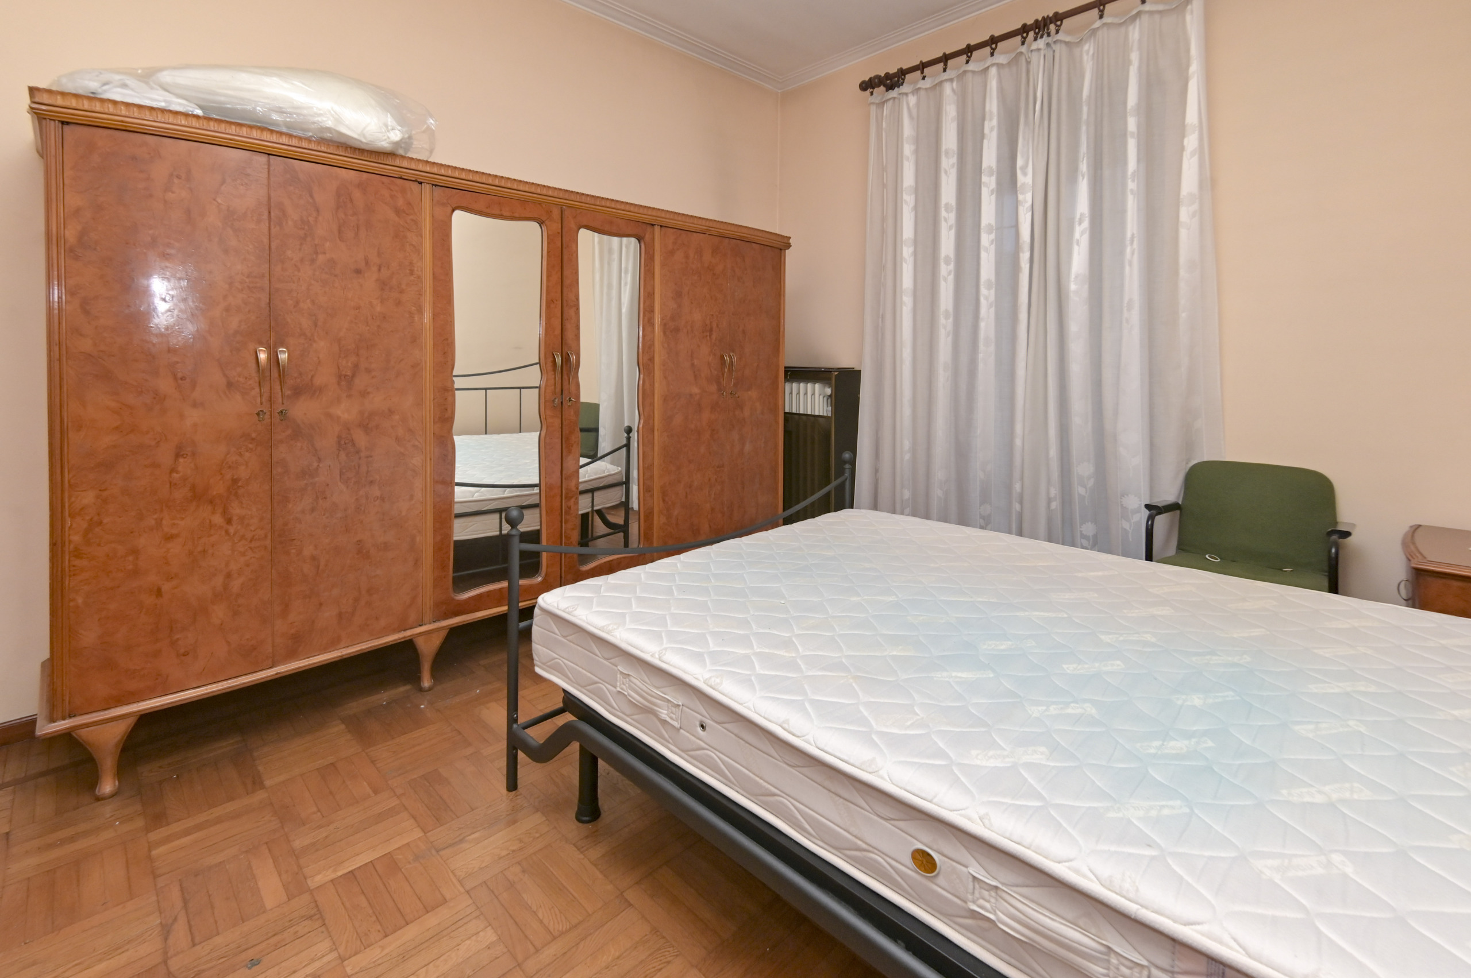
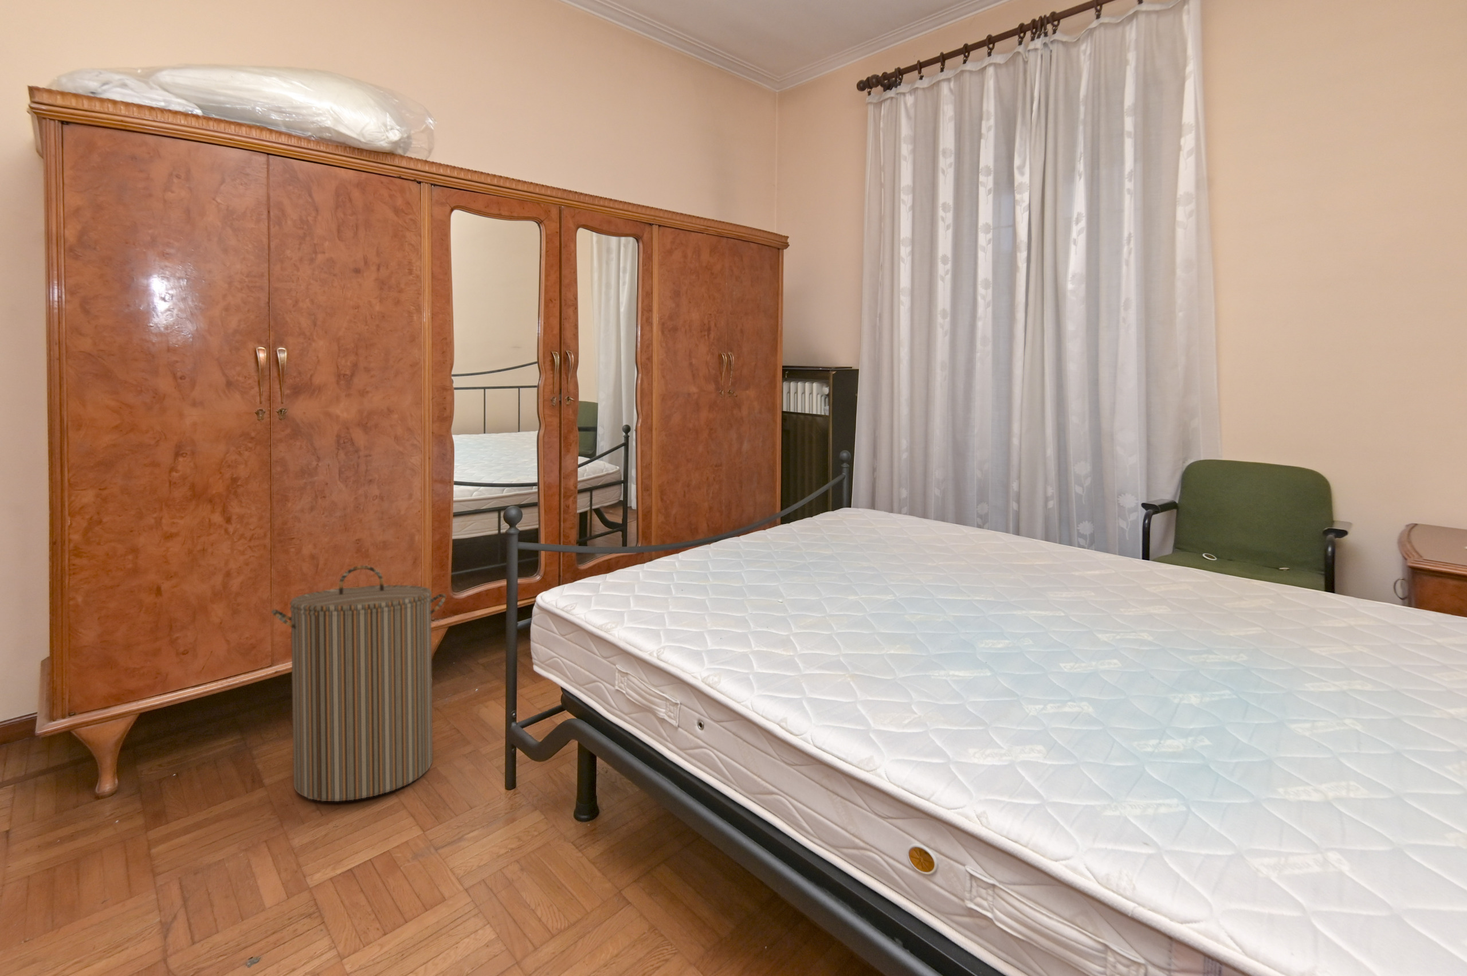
+ laundry hamper (365, 670)
